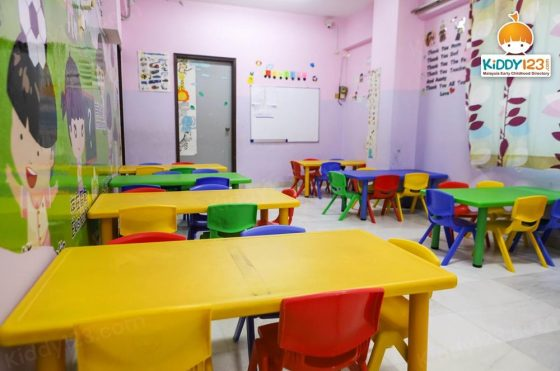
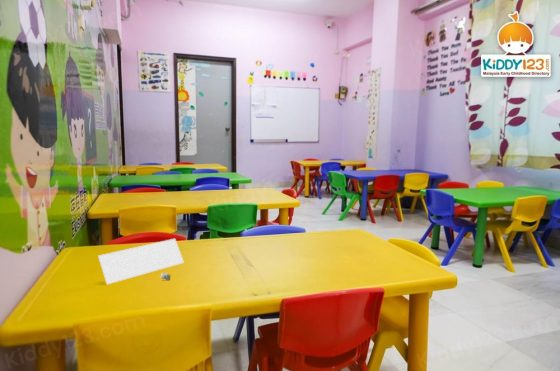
+ paper sheet (144, 259)
